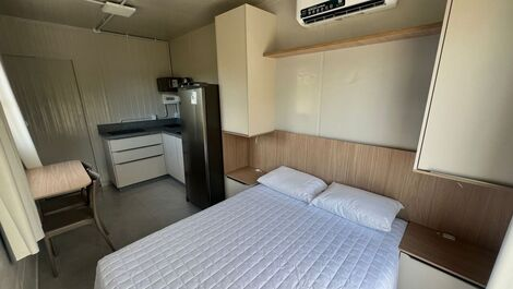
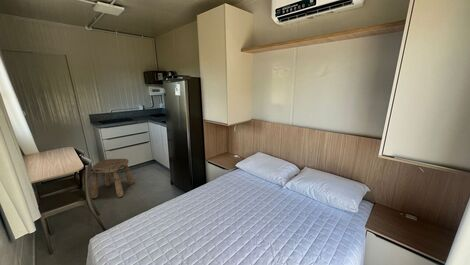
+ stool (110, 177)
